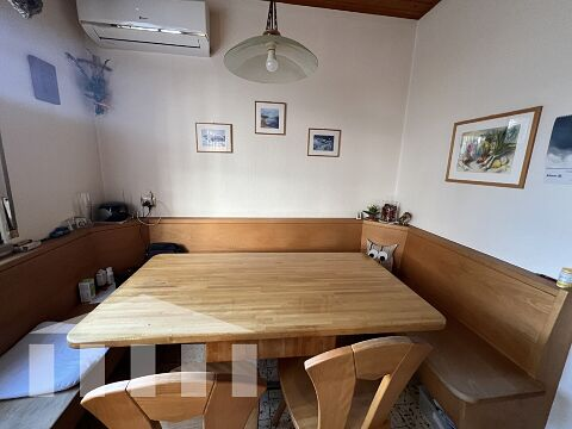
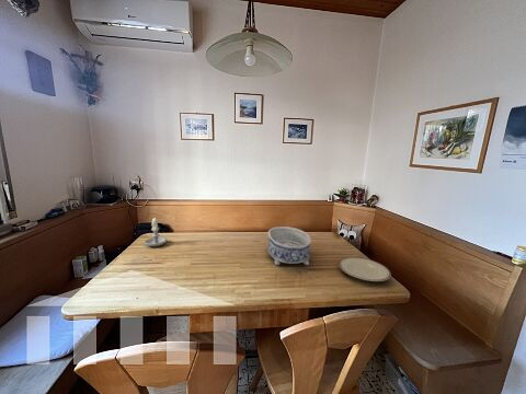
+ candle (155, 230)
+ decorative bowl (288, 245)
+ plate (363, 270)
